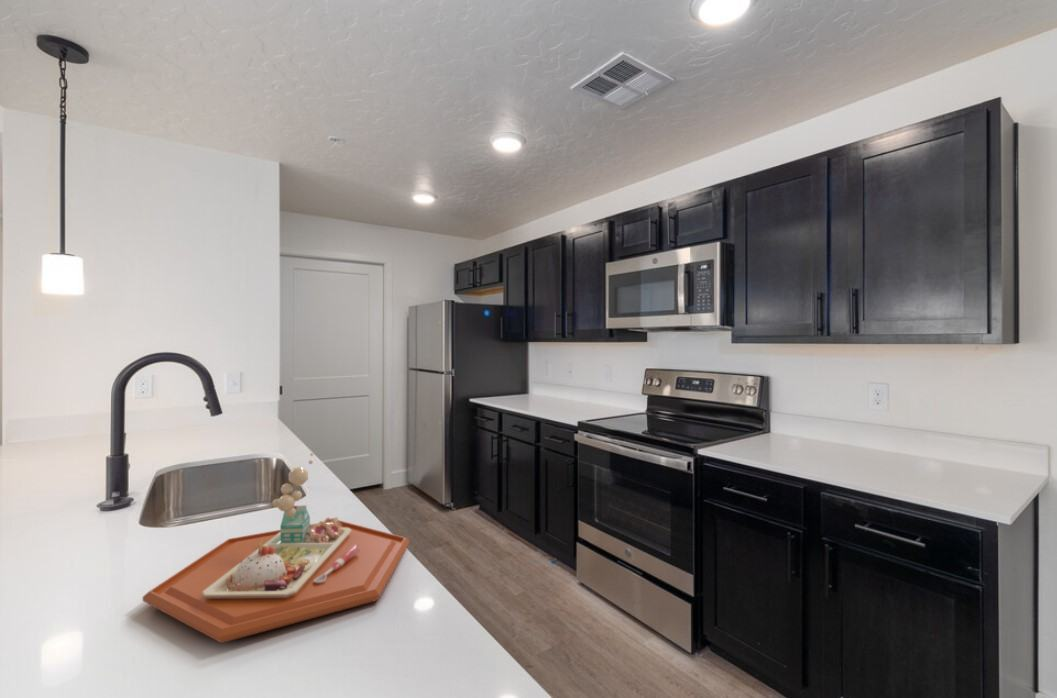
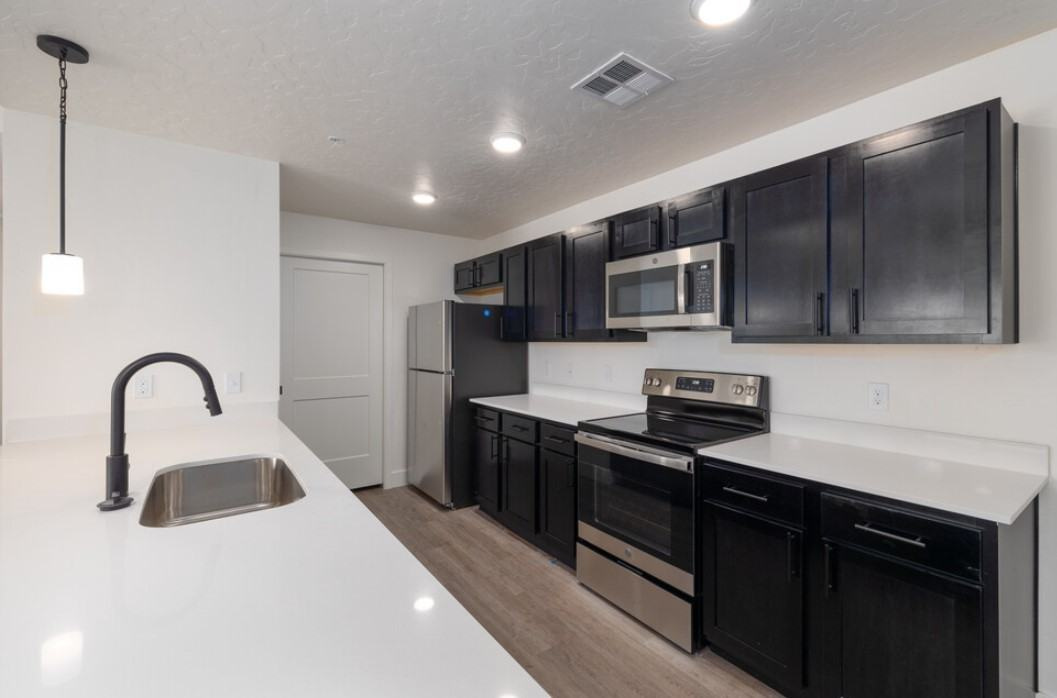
- food tray (293, 519)
